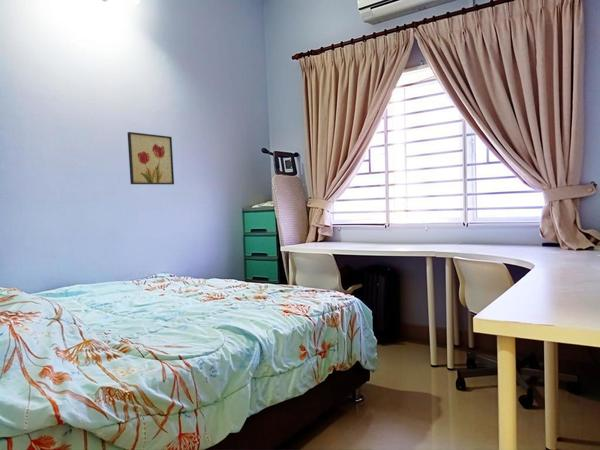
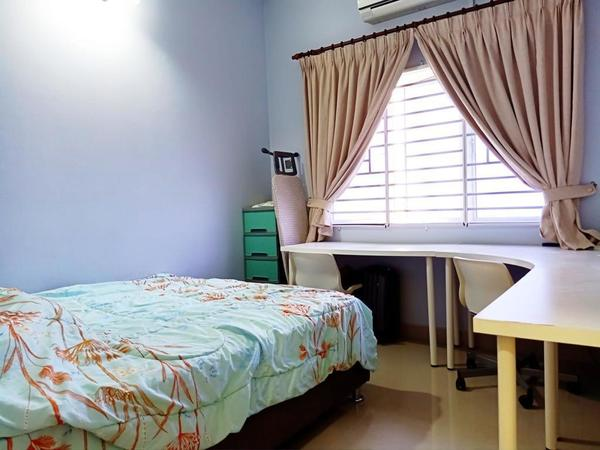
- wall art (151, 159)
